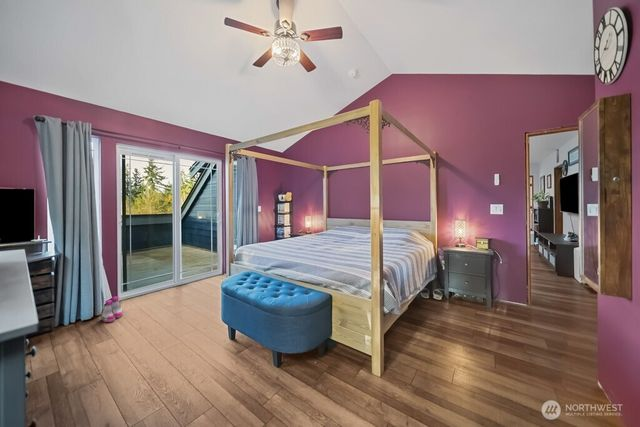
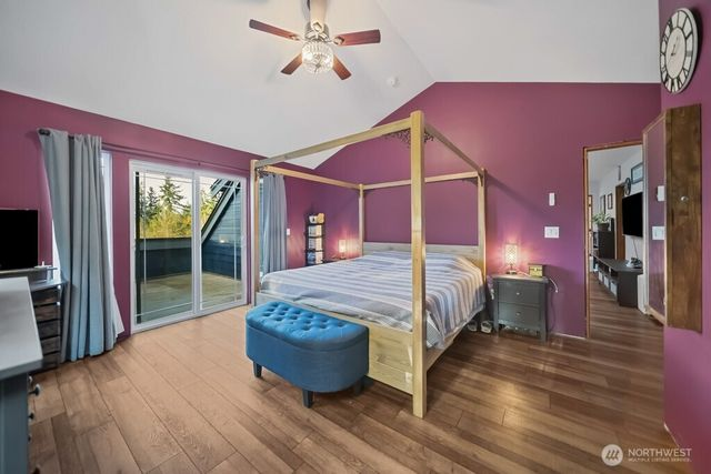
- boots (112, 307)
